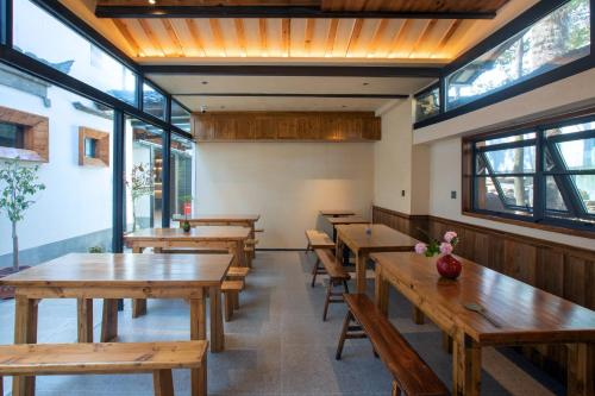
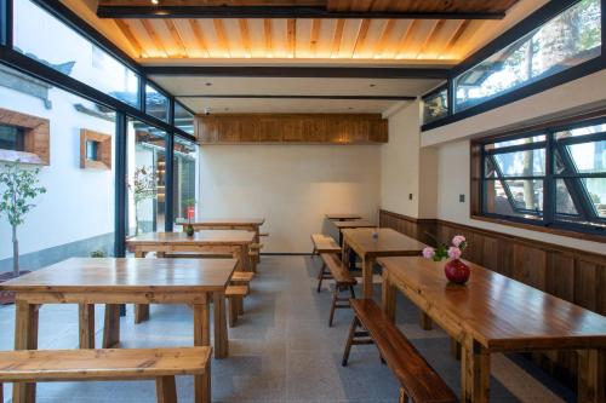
- wooden spoon (482, 313)
